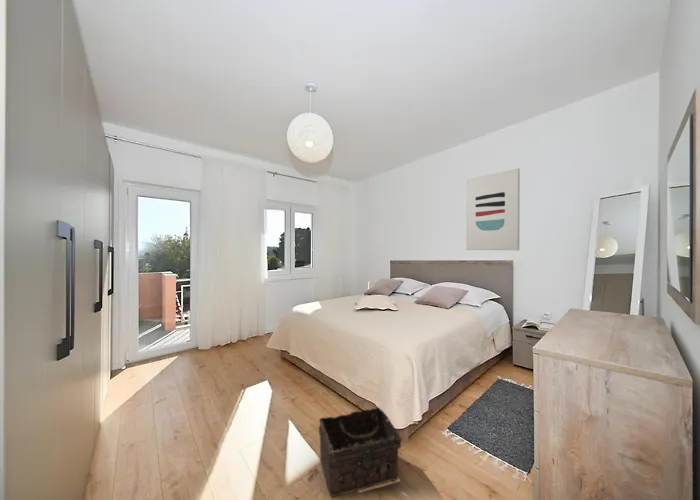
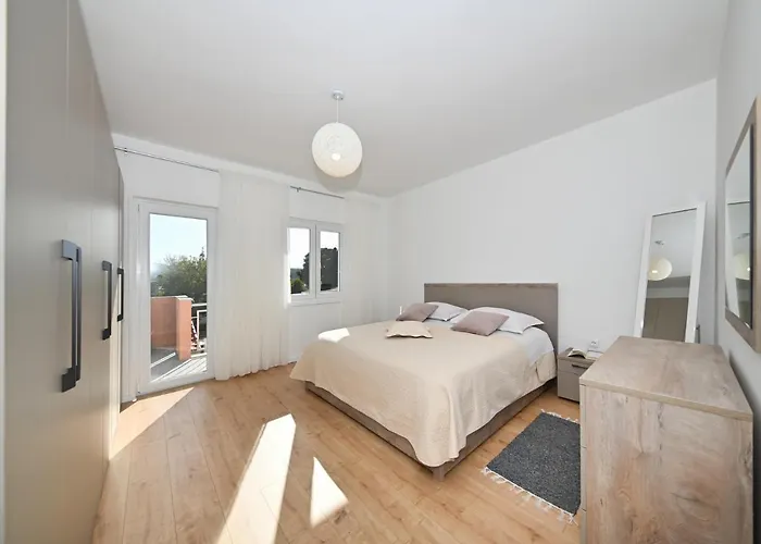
- wall art (491, 212)
- basket (358, 445)
